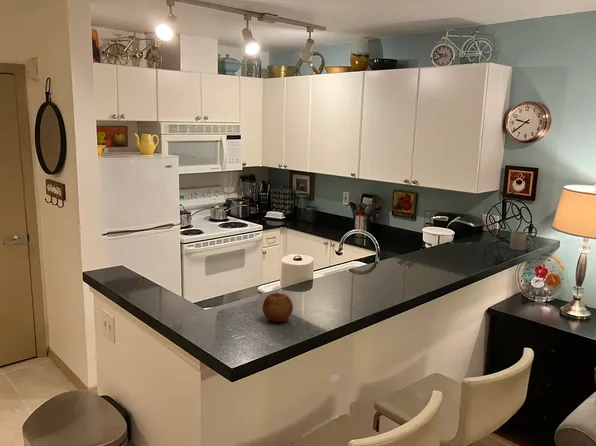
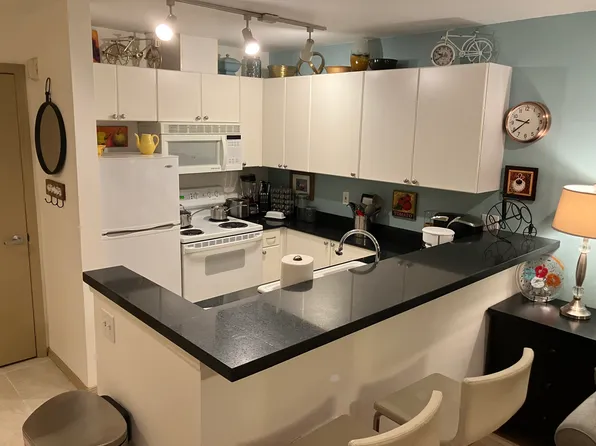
- mug (521, 241)
- apple (277, 306)
